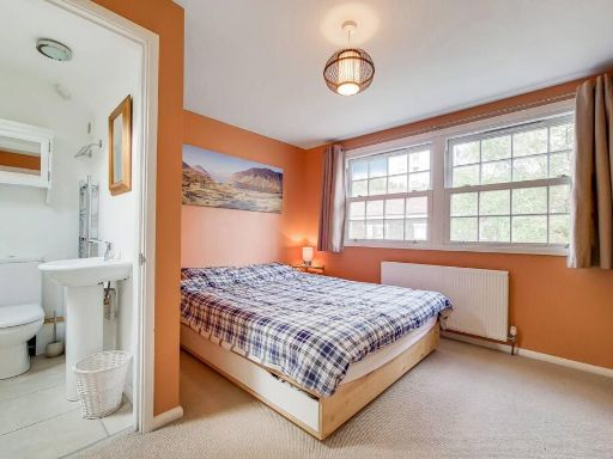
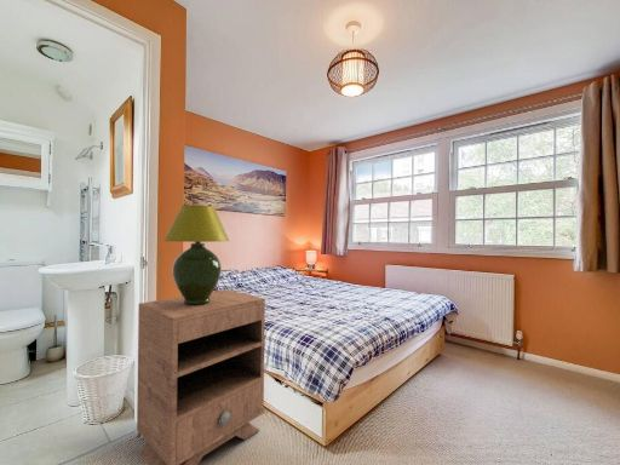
+ nightstand (205, 371)
+ table lamp (197, 254)
